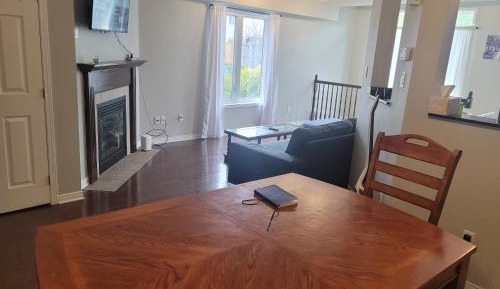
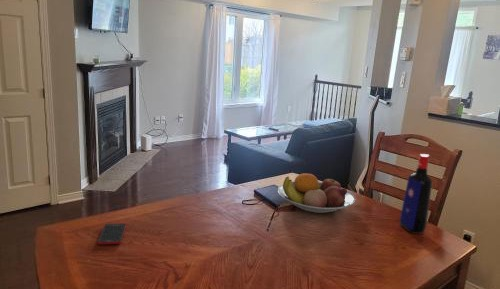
+ fruit bowl (316, 190)
+ cell phone (112, 233)
+ liquor bottle (417, 192)
